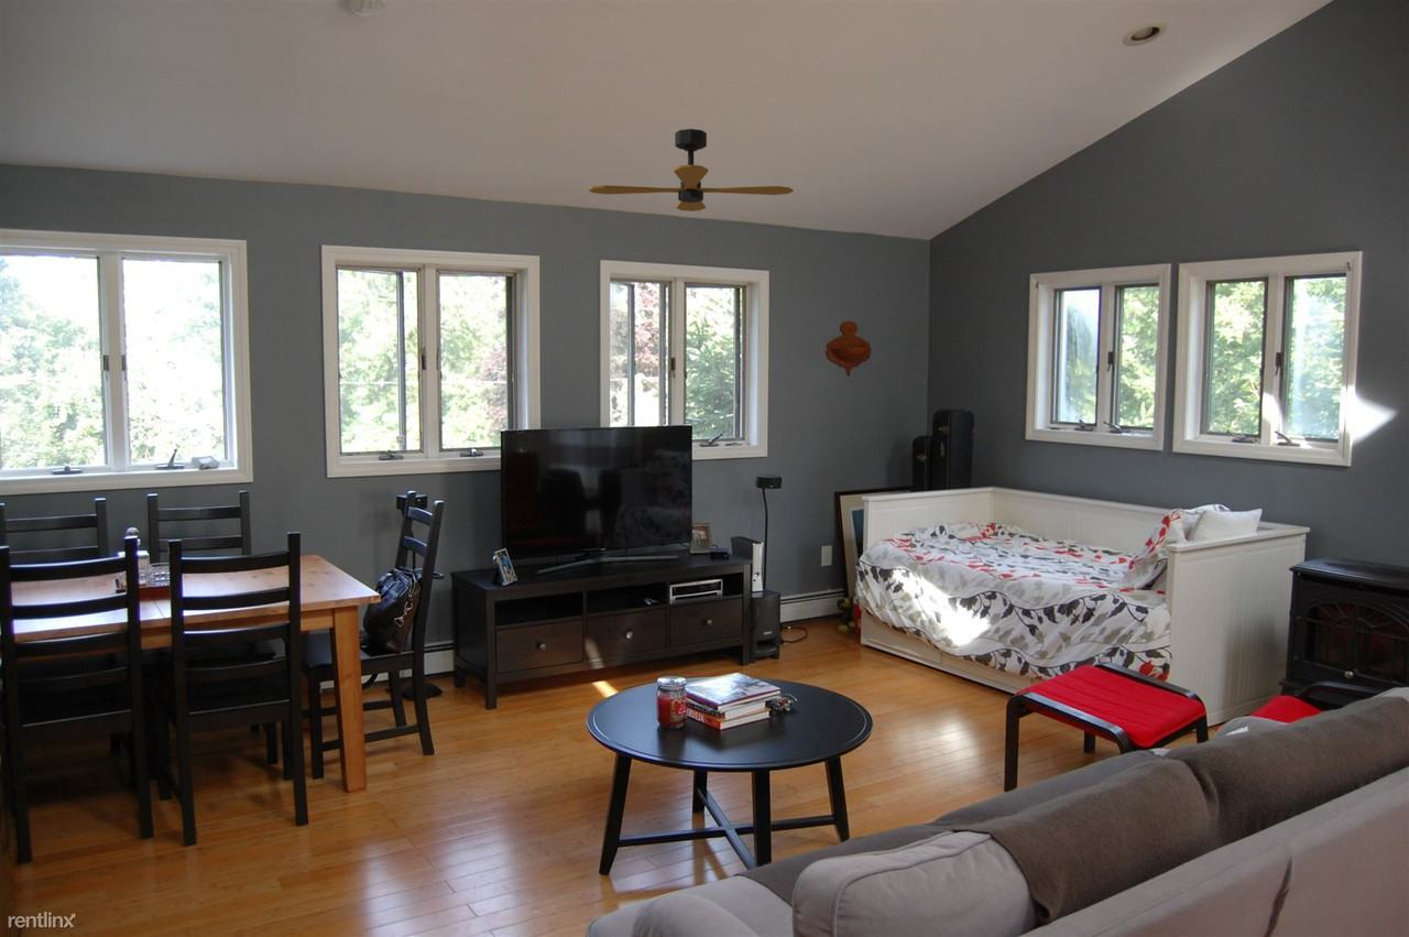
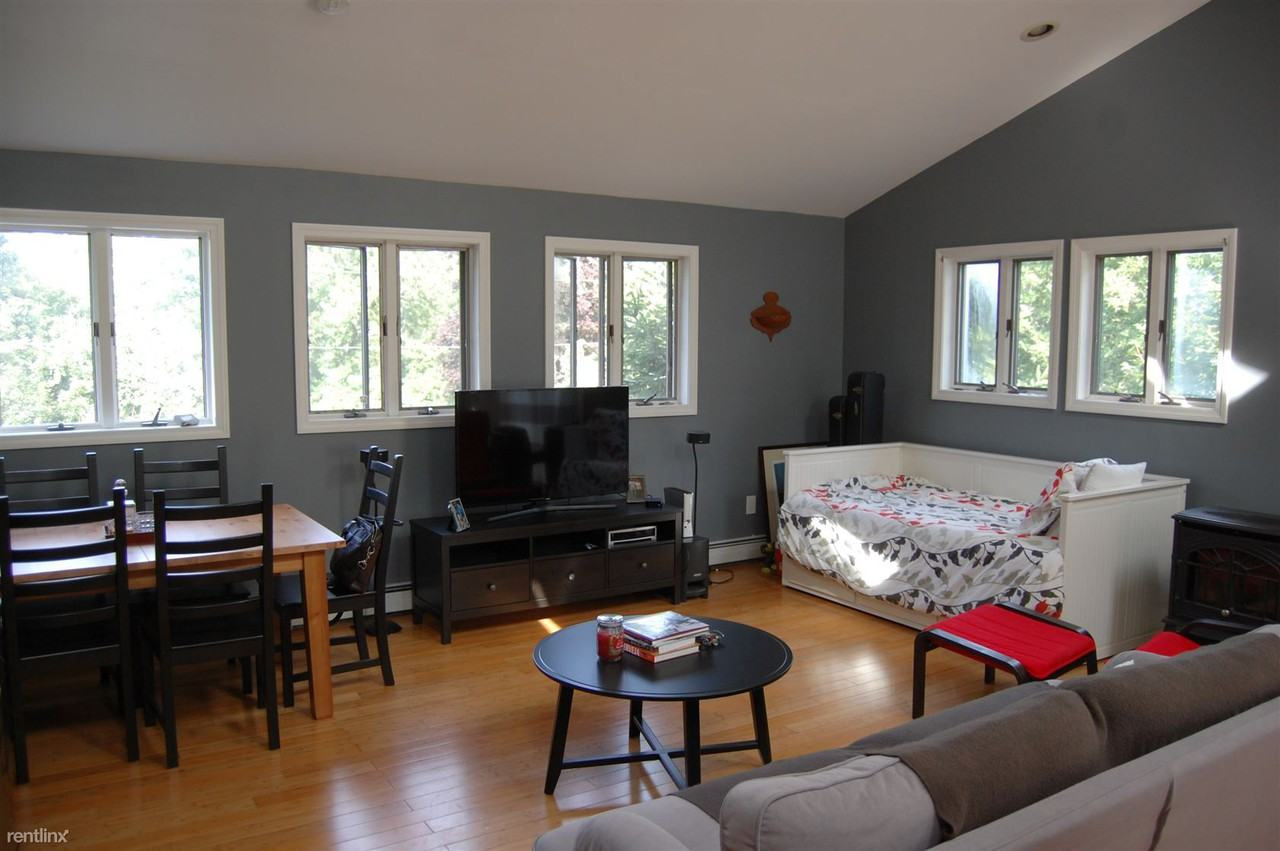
- ceiling fan (690, 166)
